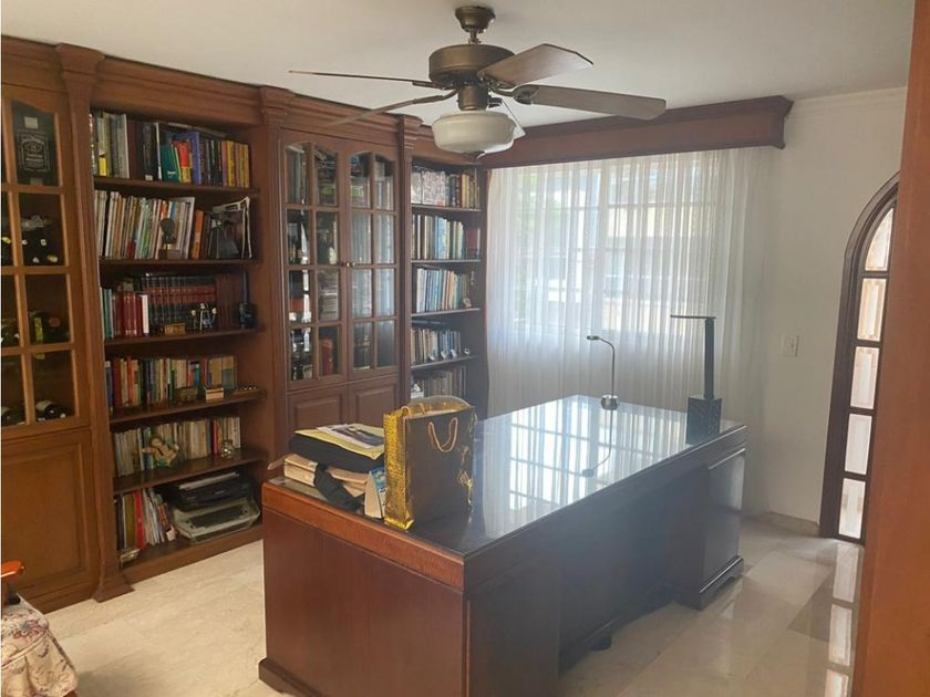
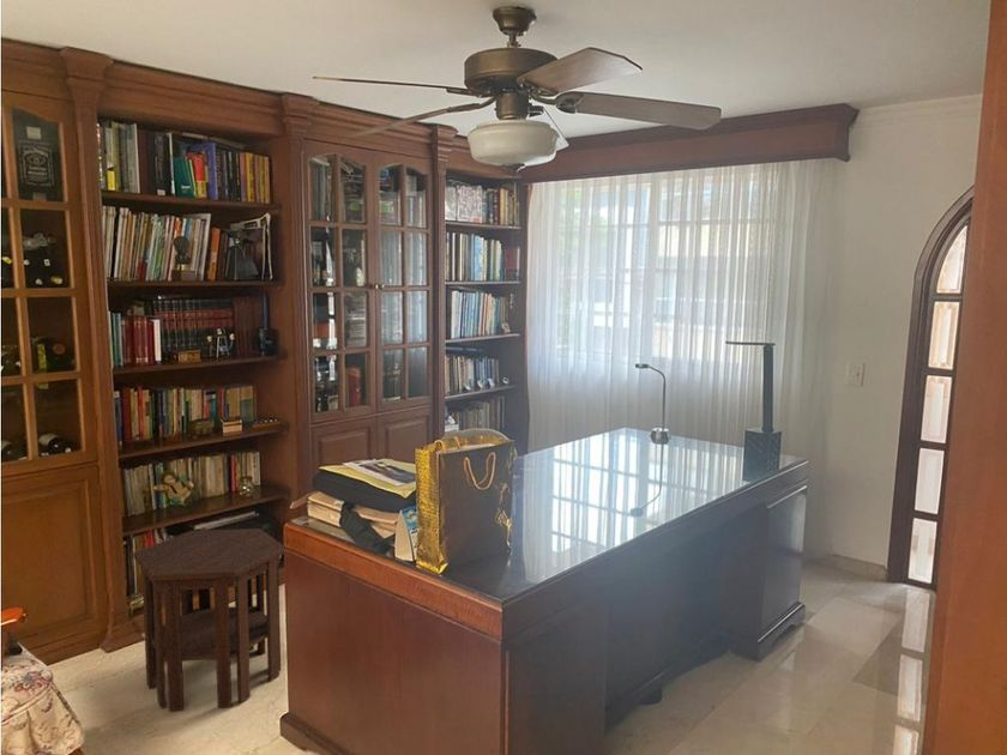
+ side table (212, 614)
